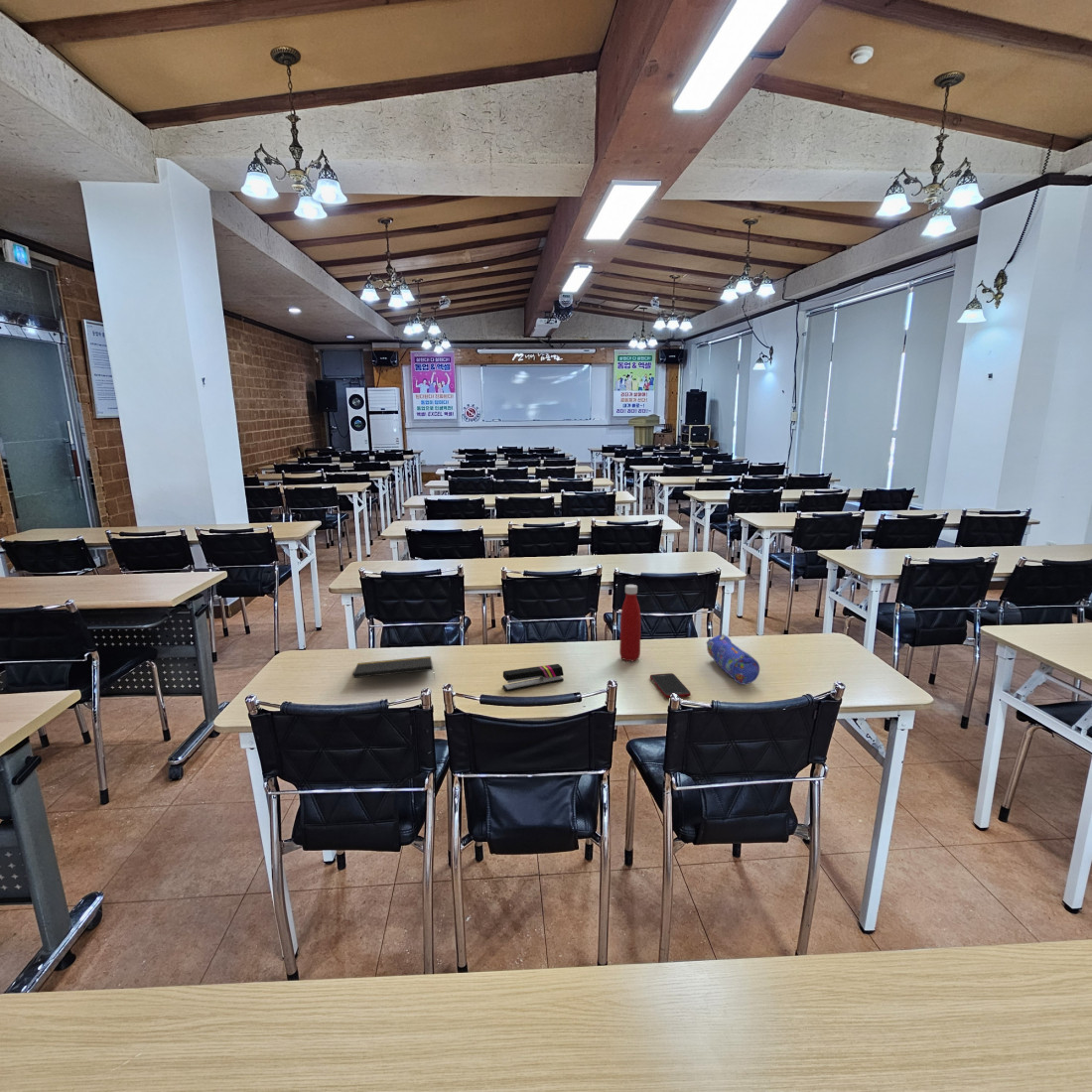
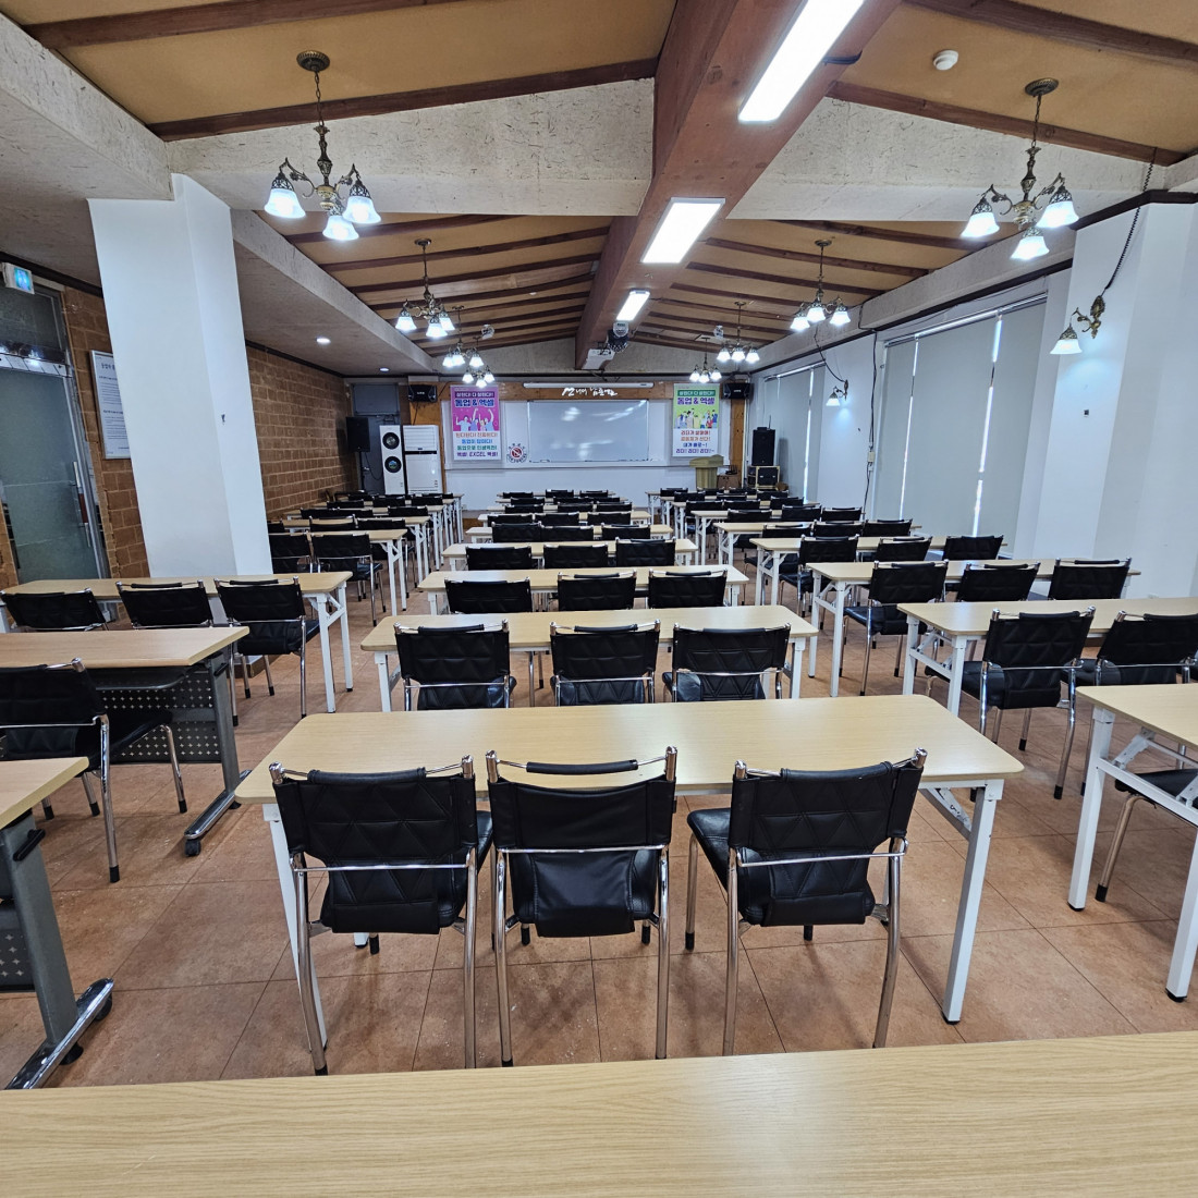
- notepad (393, 666)
- cell phone (669, 685)
- bottle (630, 622)
- pencil case (732, 657)
- stapler (533, 675)
